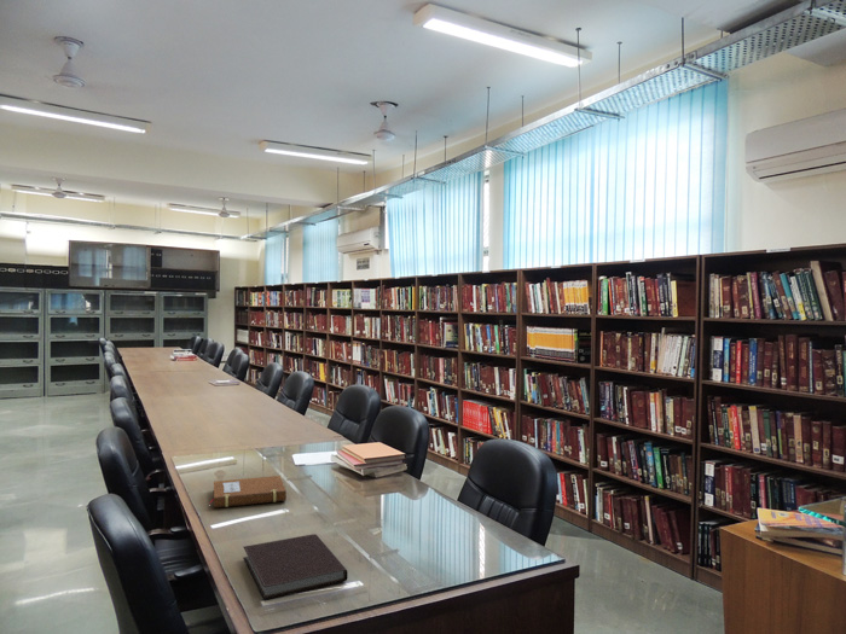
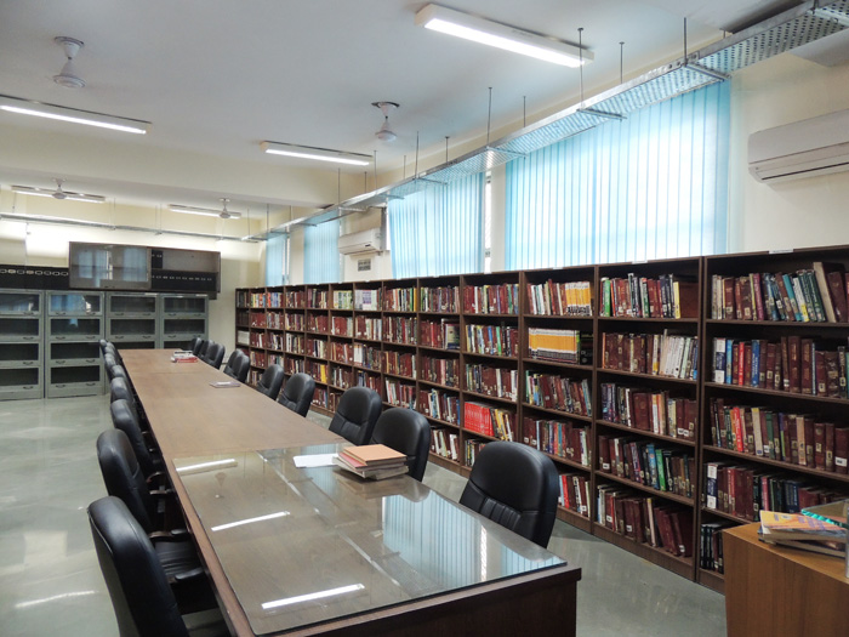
- notebook (292, 563)
- notebook (247, 492)
